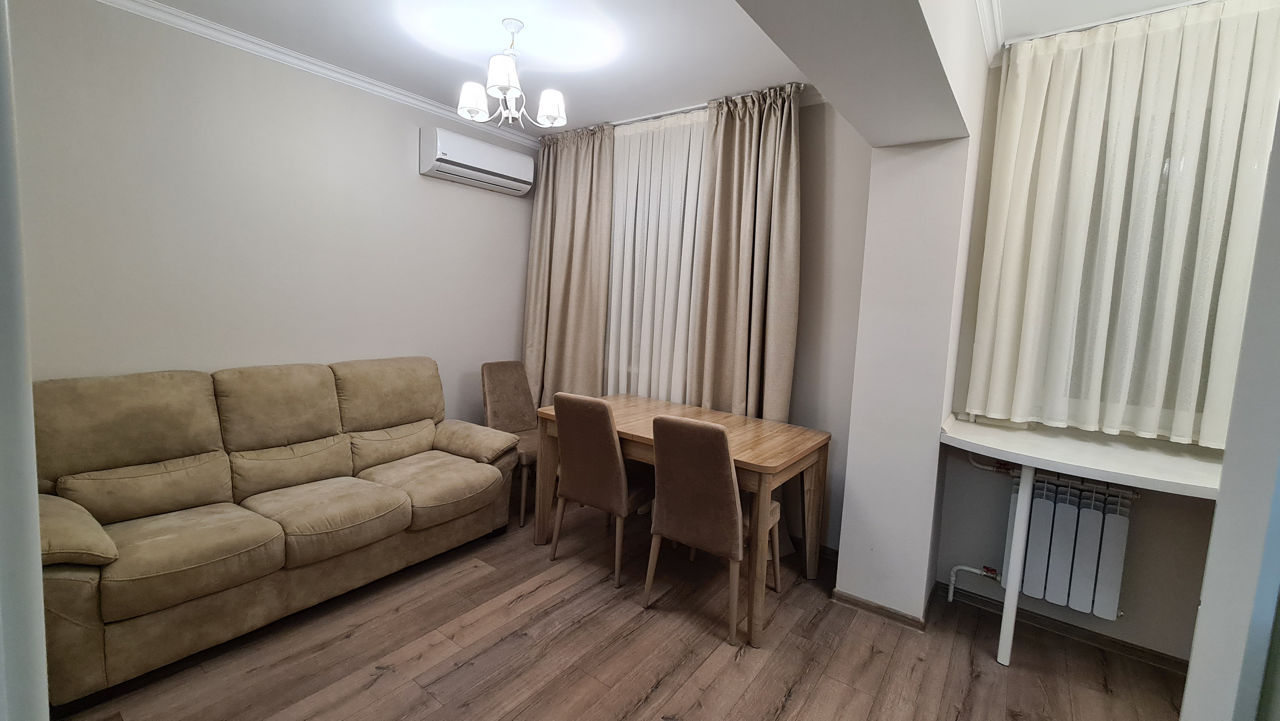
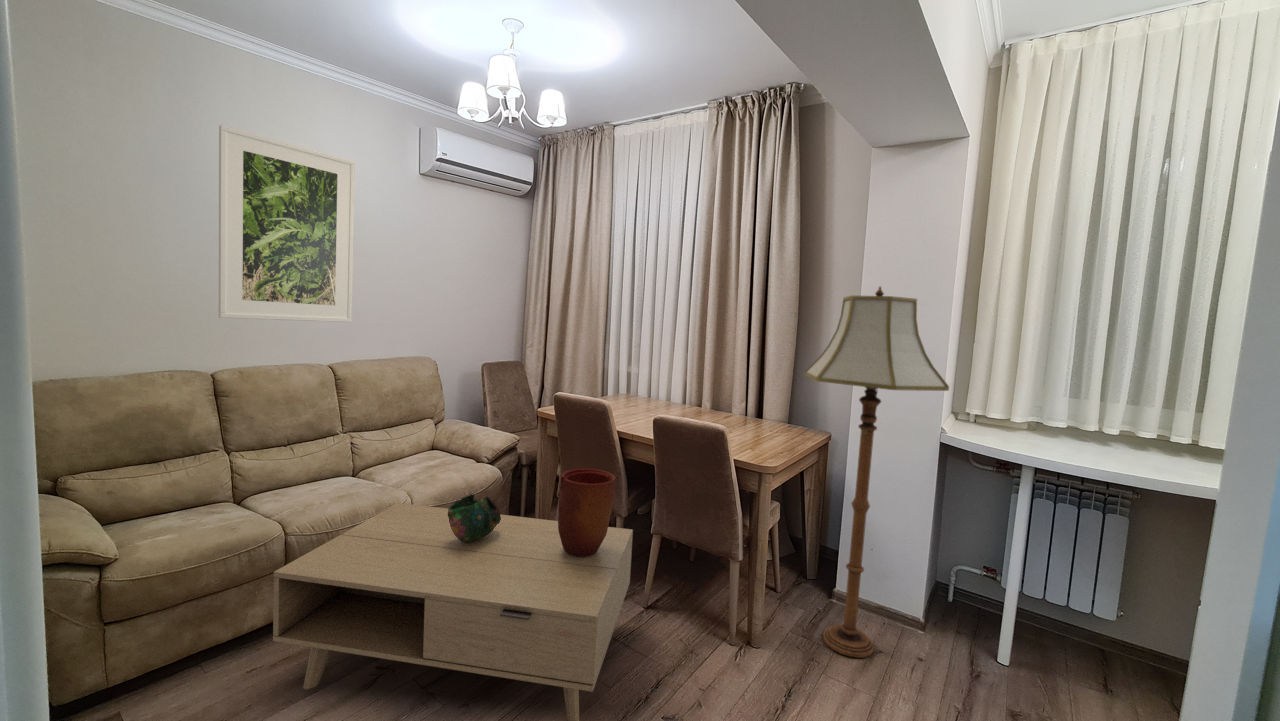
+ decorative bowl (474, 517)
+ floor lamp (863, 468)
+ vase (584, 513)
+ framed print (292, 233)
+ coffee table (473, 606)
